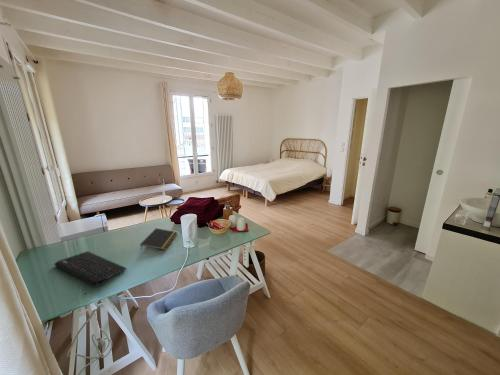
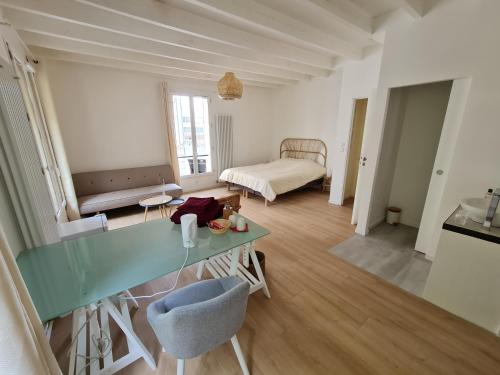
- notepad (160, 238)
- keyboard (89, 265)
